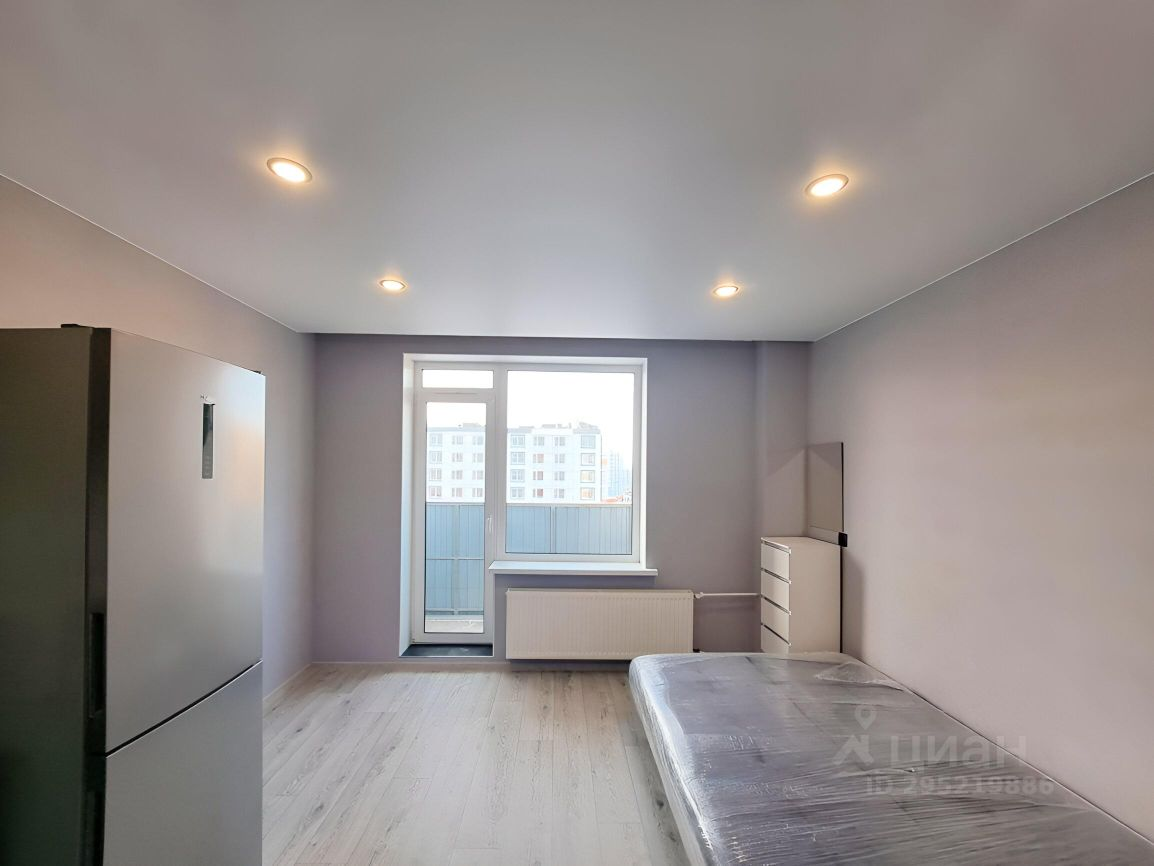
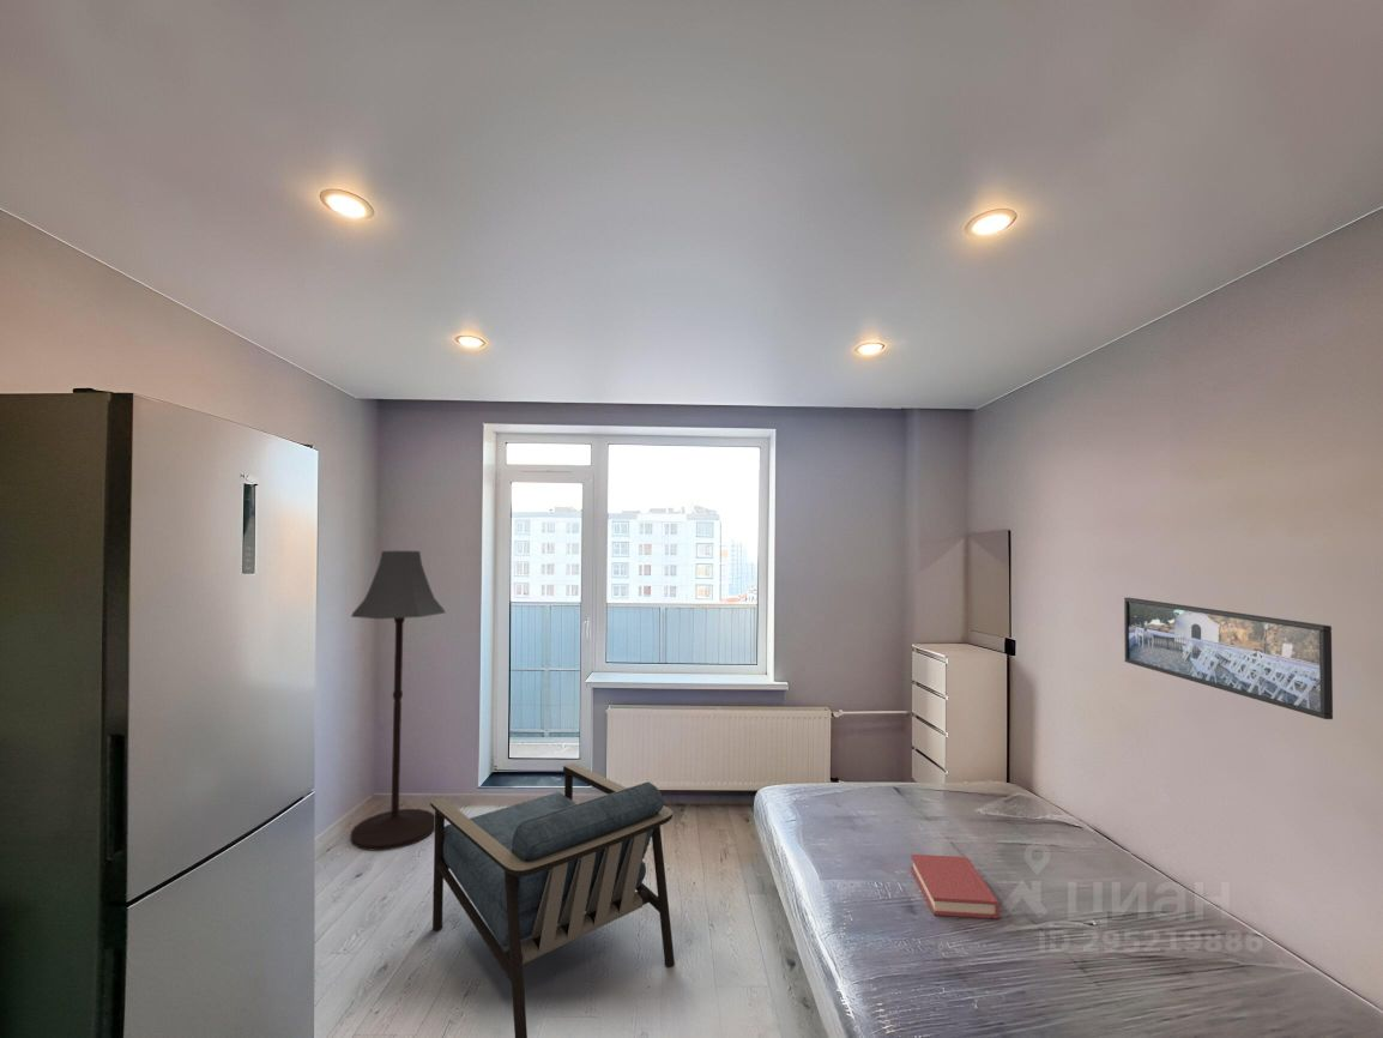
+ armchair (548, 858)
+ floor lamp (397, 690)
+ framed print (1209, 646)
+ hardback book (952, 883)
